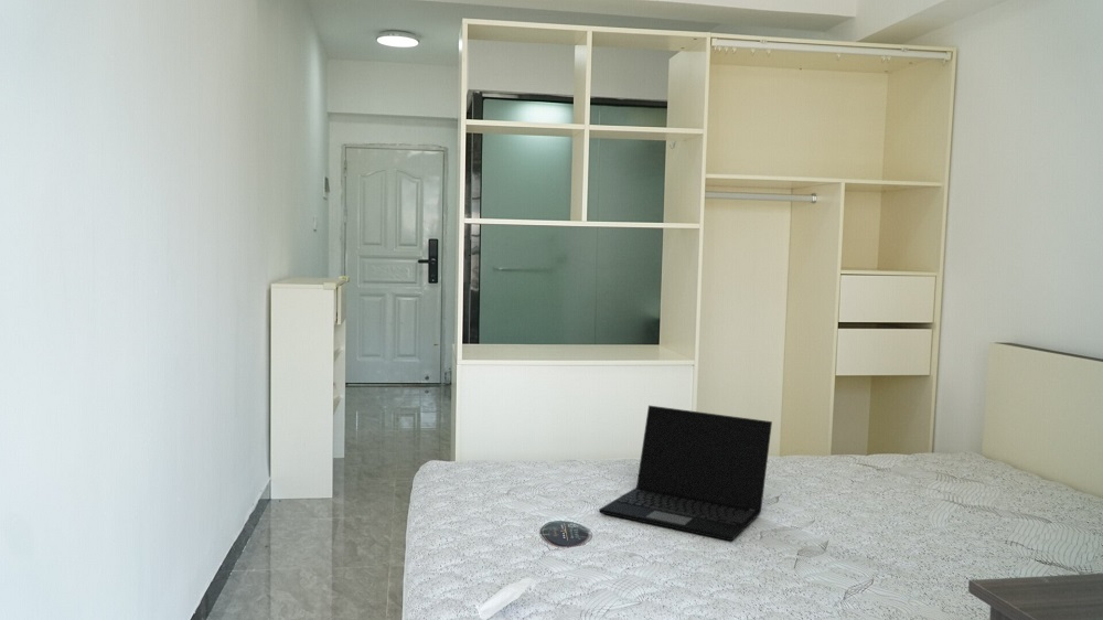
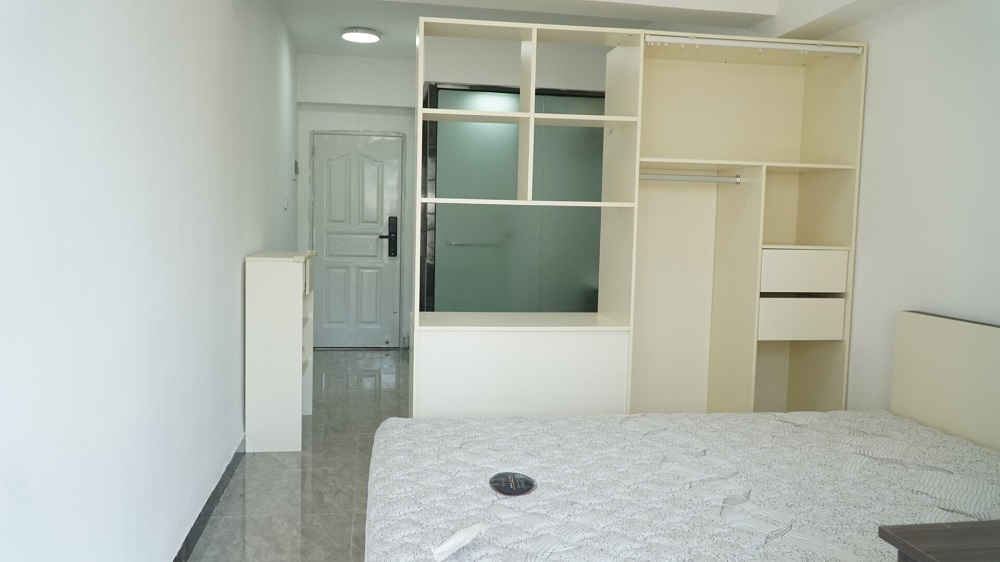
- laptop (686, 467)
